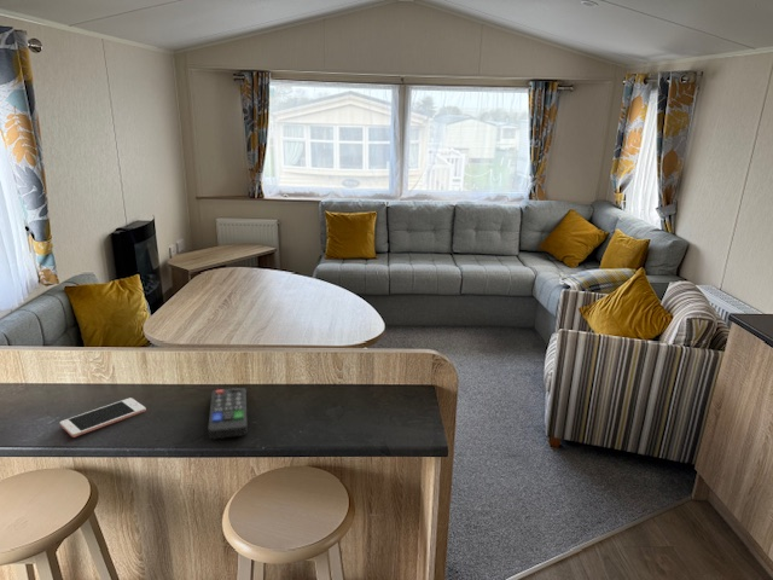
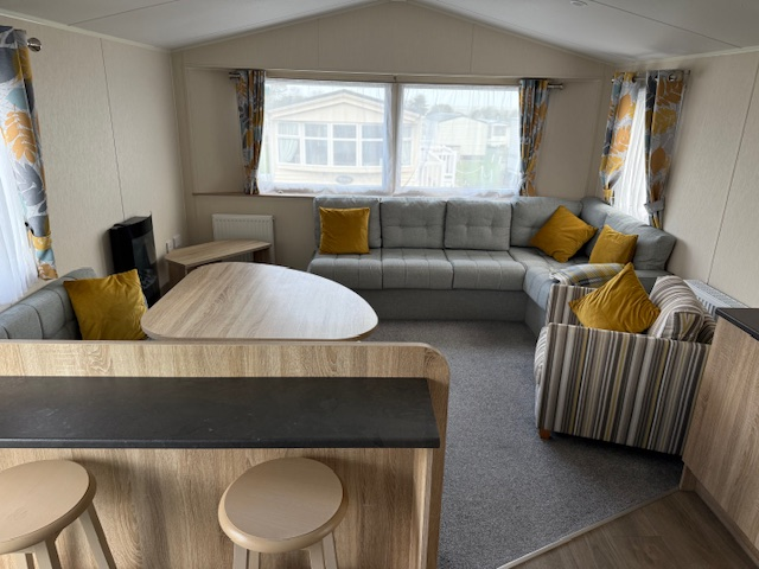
- cell phone (104, 416)
- remote control (228, 410)
